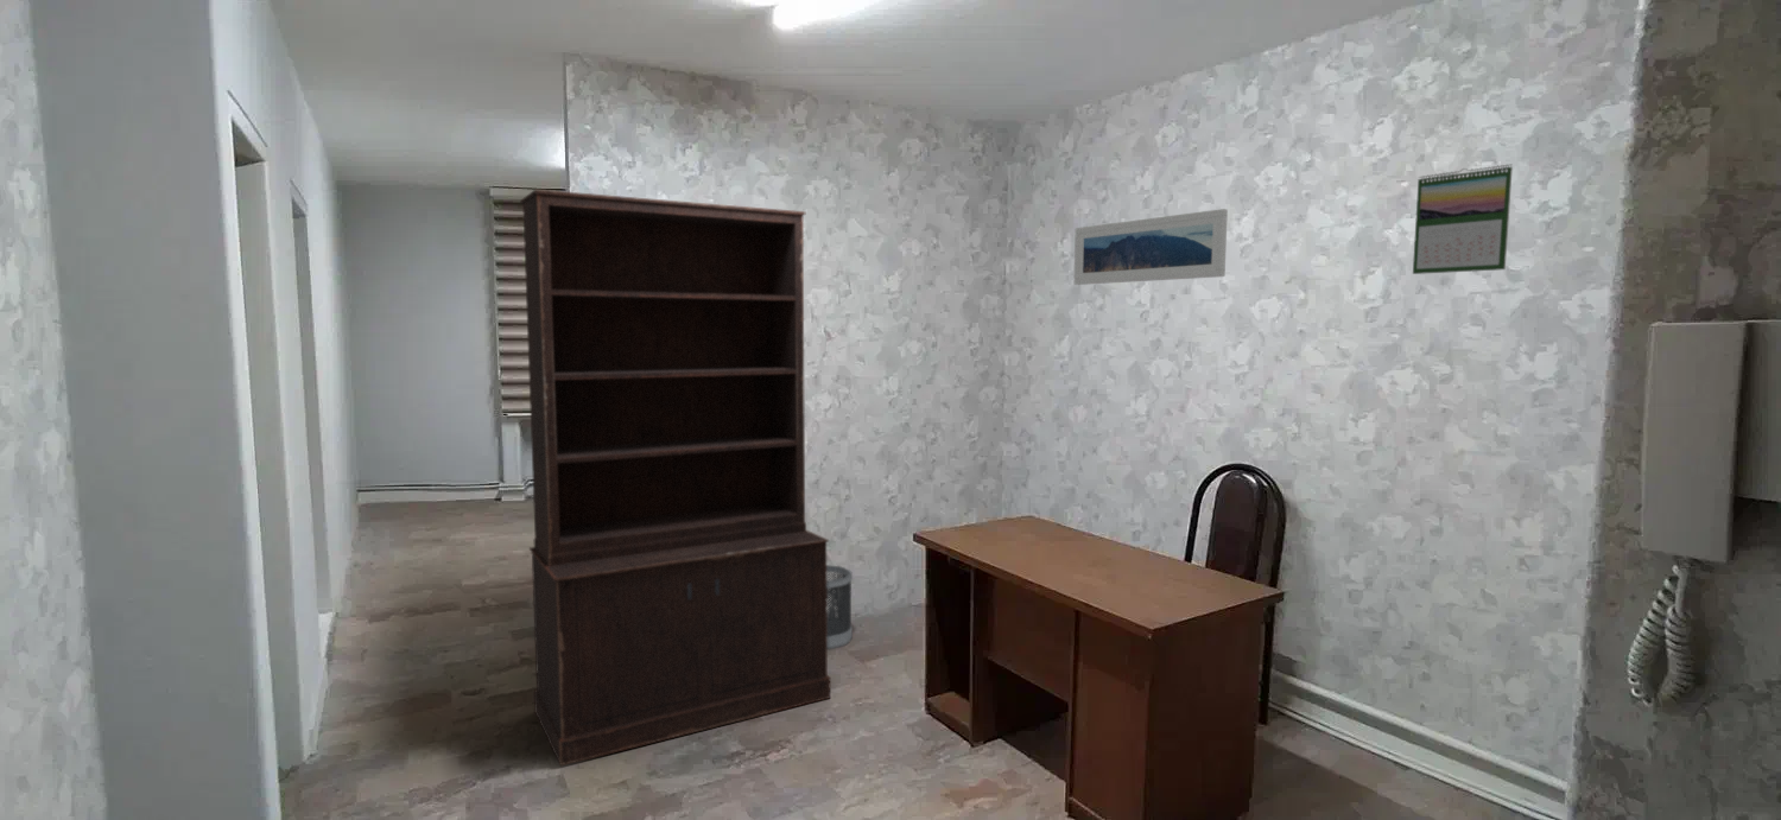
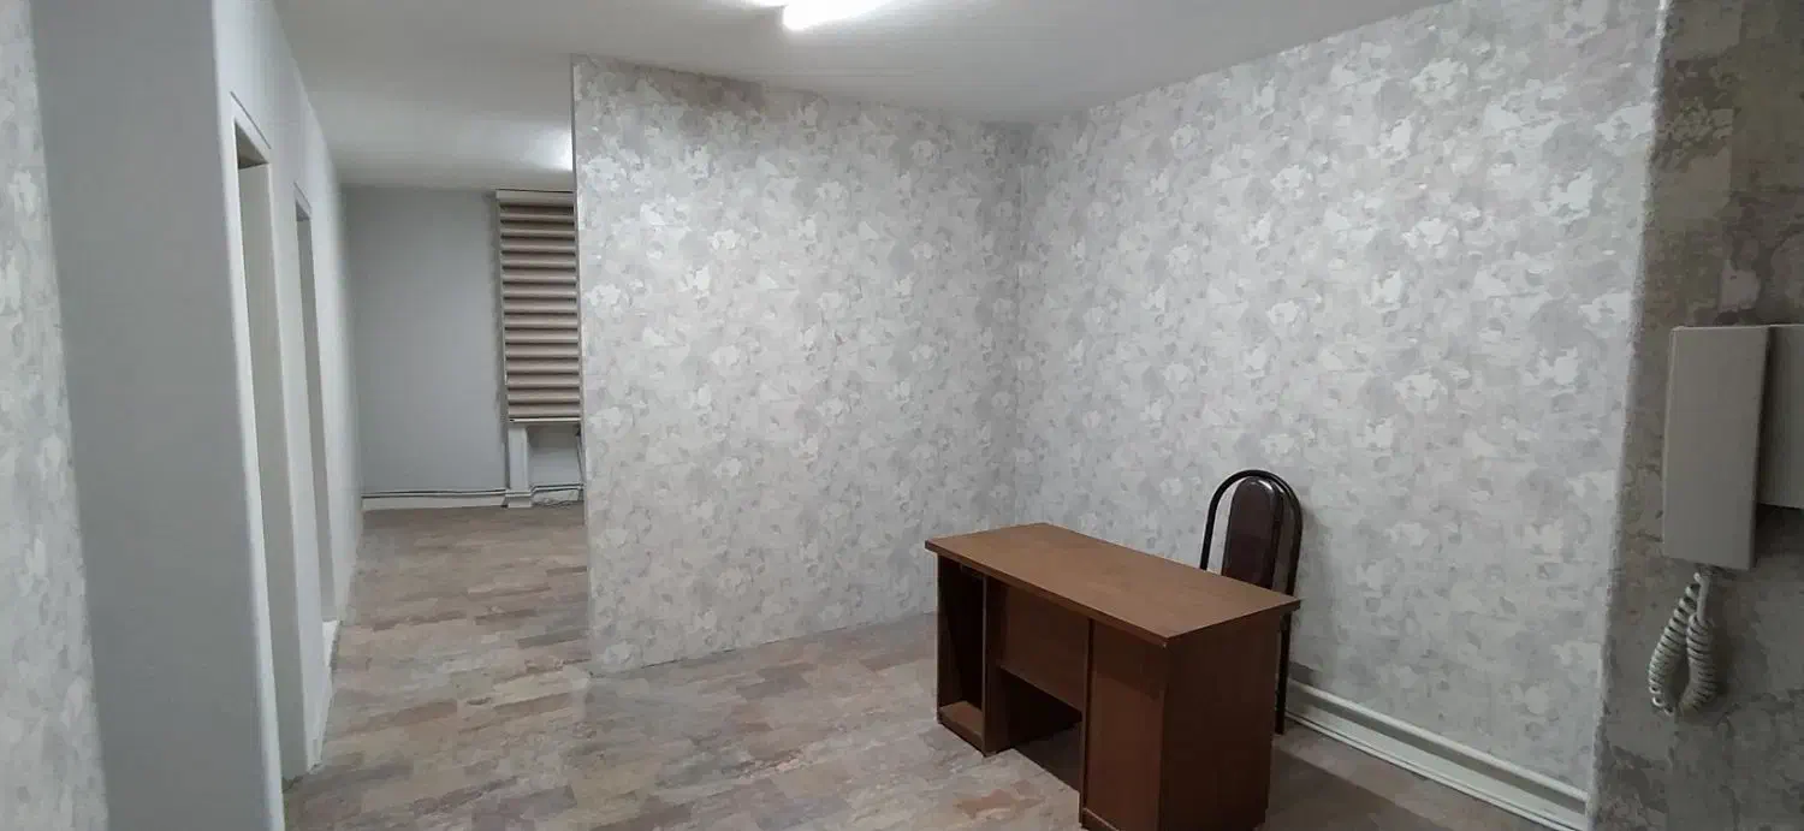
- wastebasket (826, 606)
- calendar (1460, 220)
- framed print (1143, 249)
- bookcase (680, 460)
